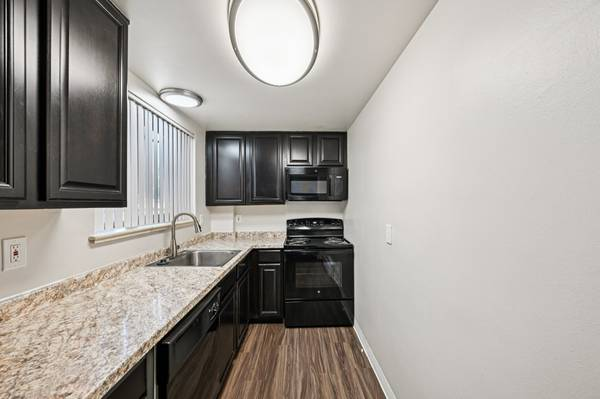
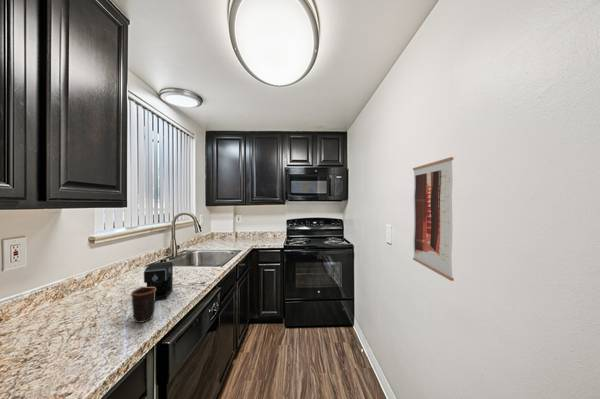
+ wall art (430, 216)
+ coffee maker (172, 278)
+ mug (144, 306)
